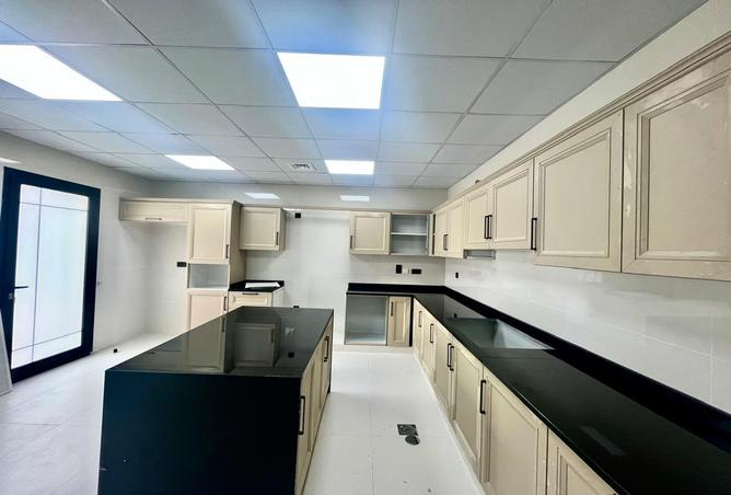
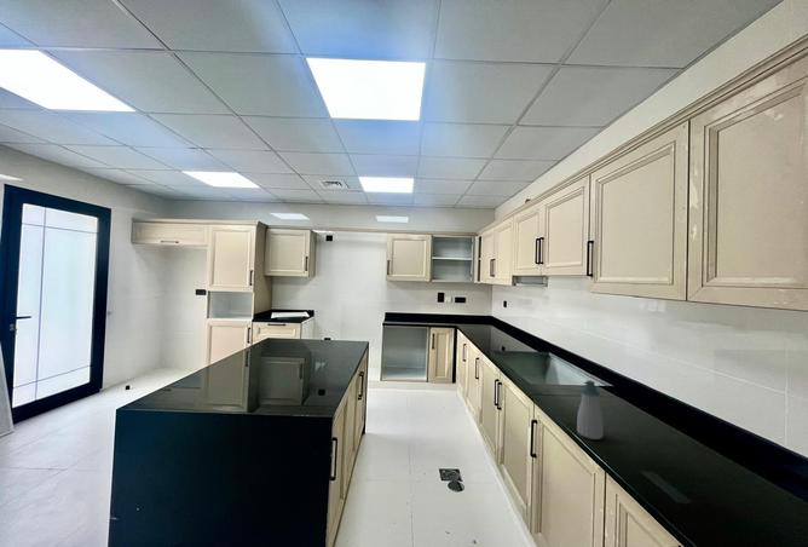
+ soap bottle (589, 408)
